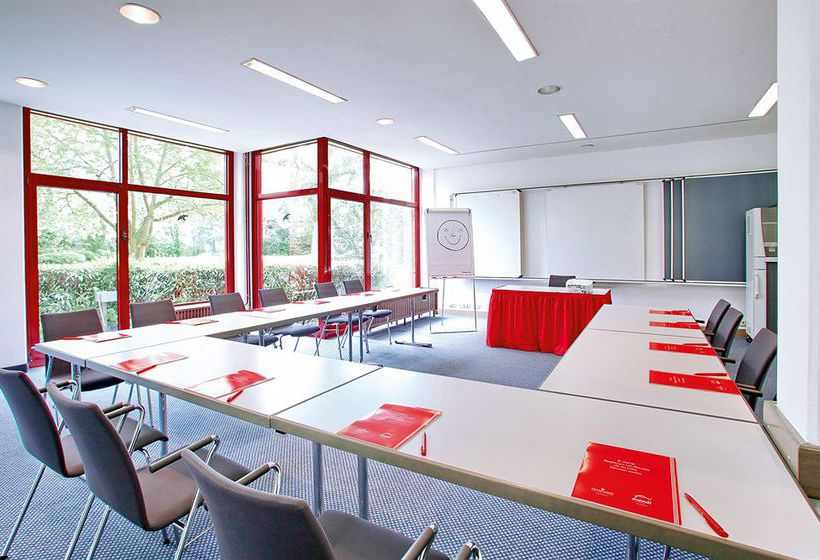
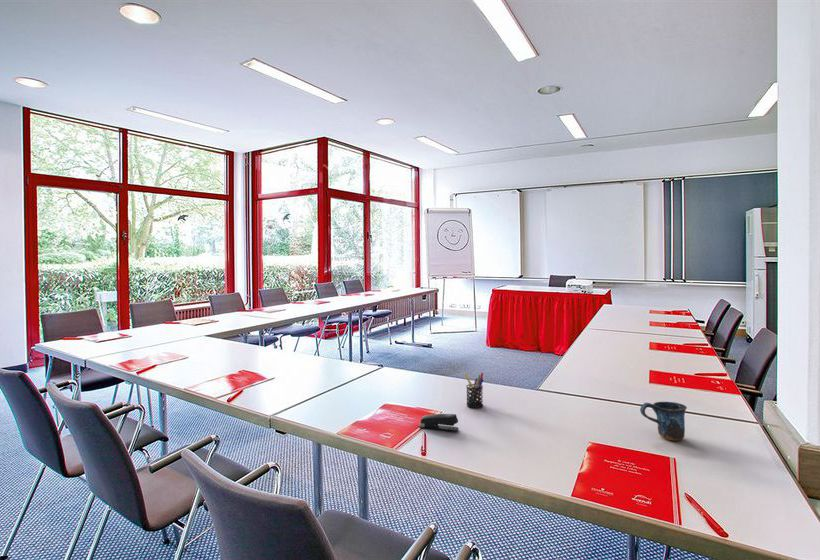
+ pen holder (476, 388)
+ stapler (438, 420)
+ mug (663, 419)
